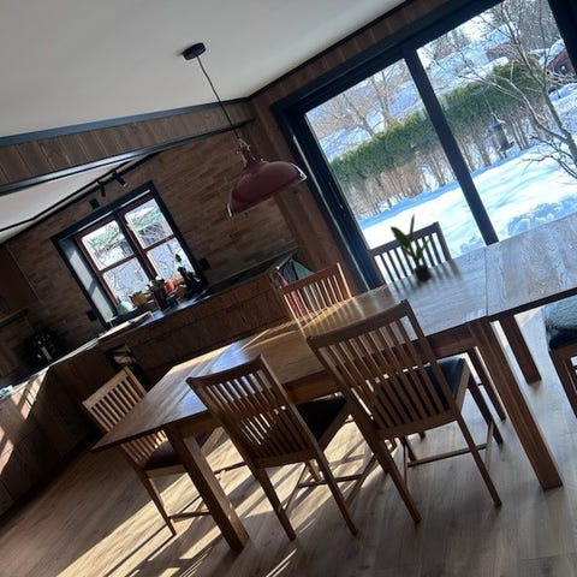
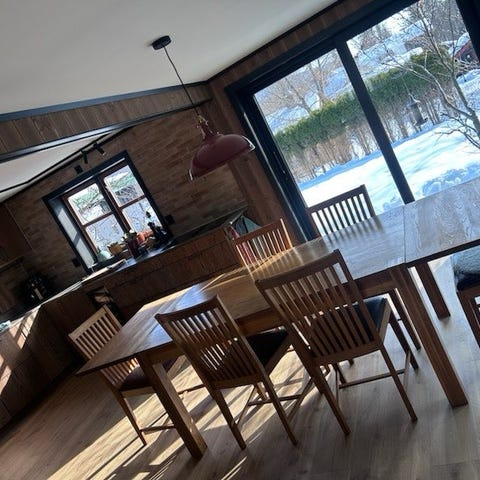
- potted plant (417, 246)
